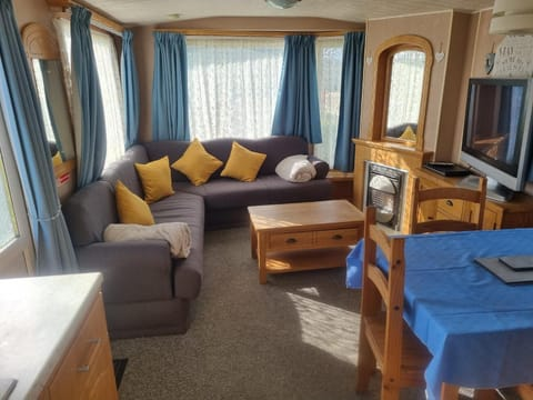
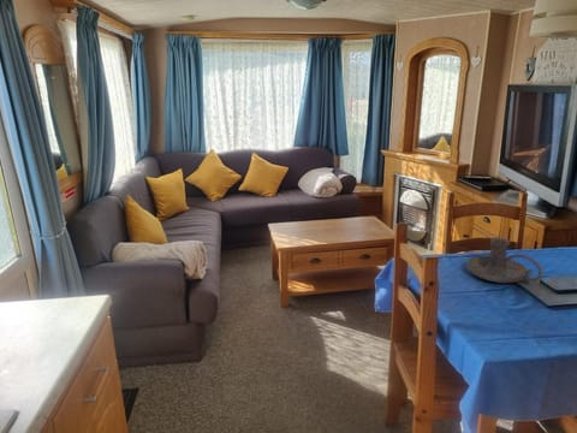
+ candle holder (504, 260)
